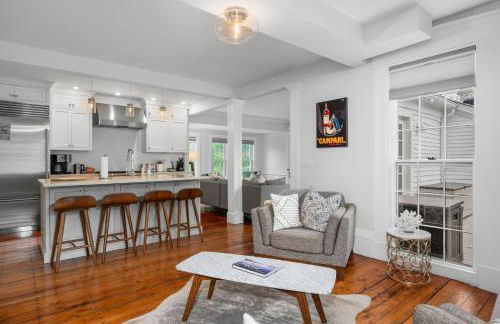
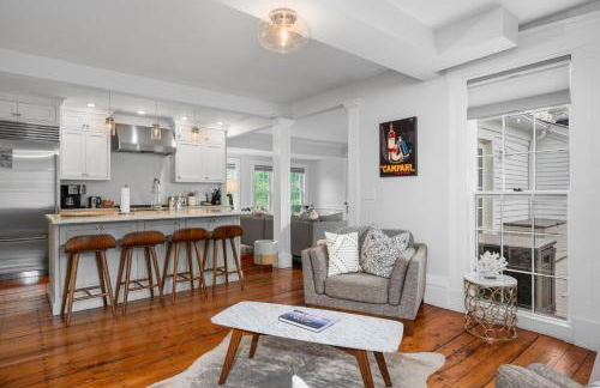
+ planter (265, 257)
